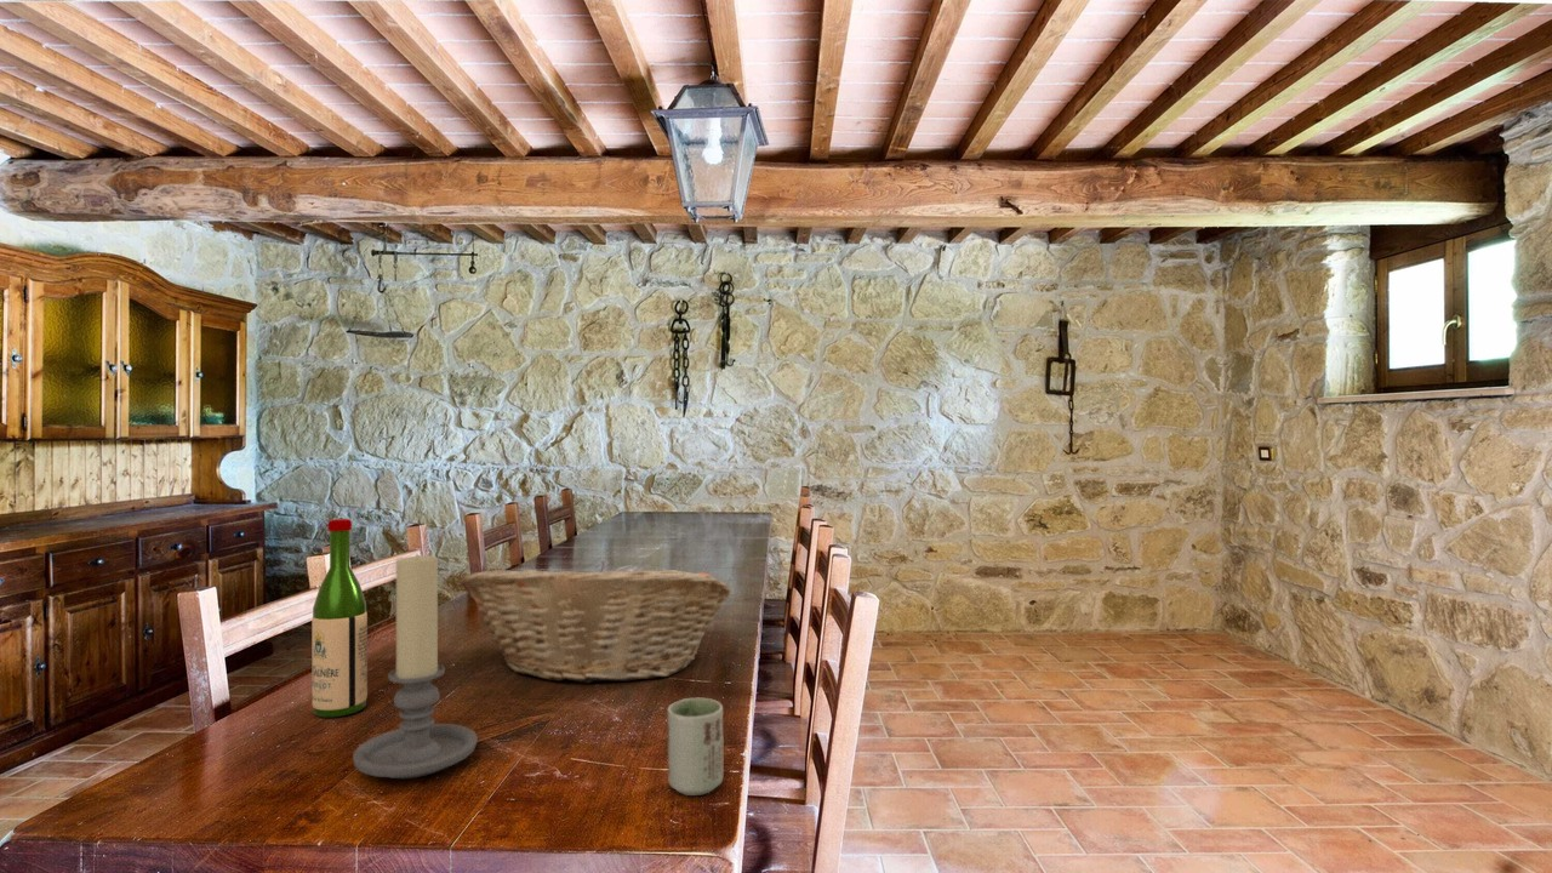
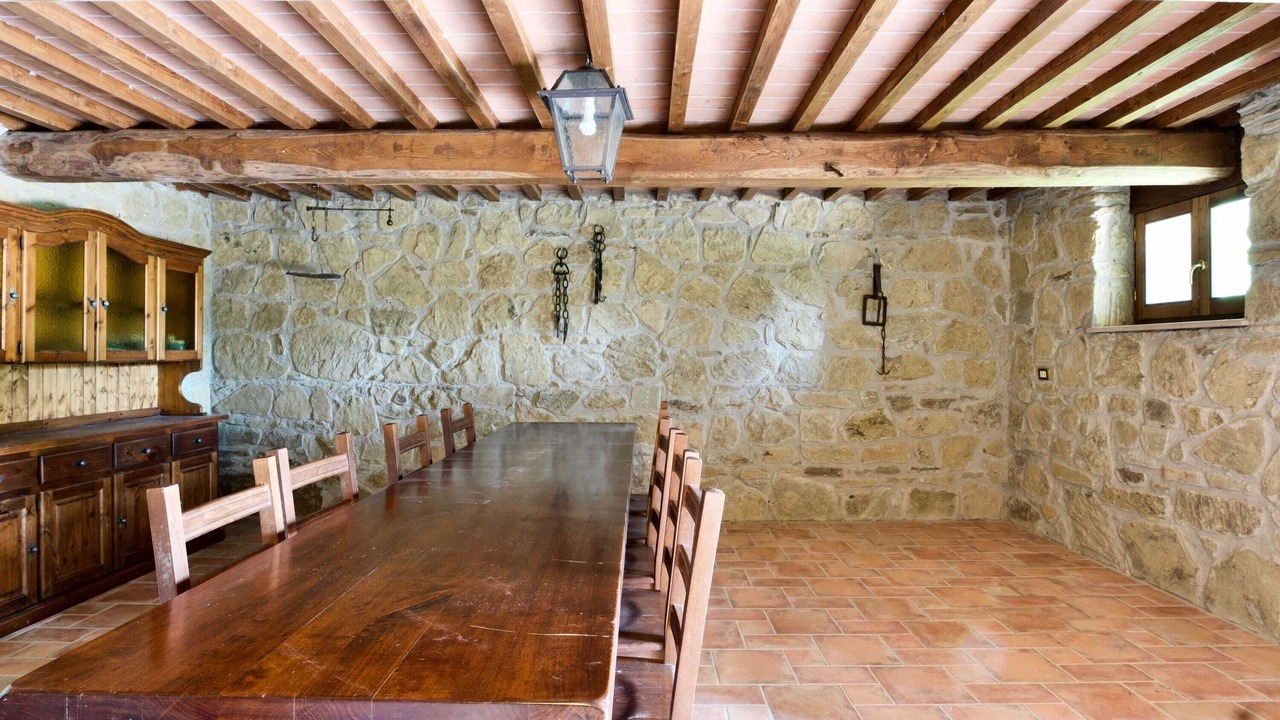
- fruit basket (598, 609)
- wine bottle (340, 615)
- cup (695, 746)
- candle holder (417, 655)
